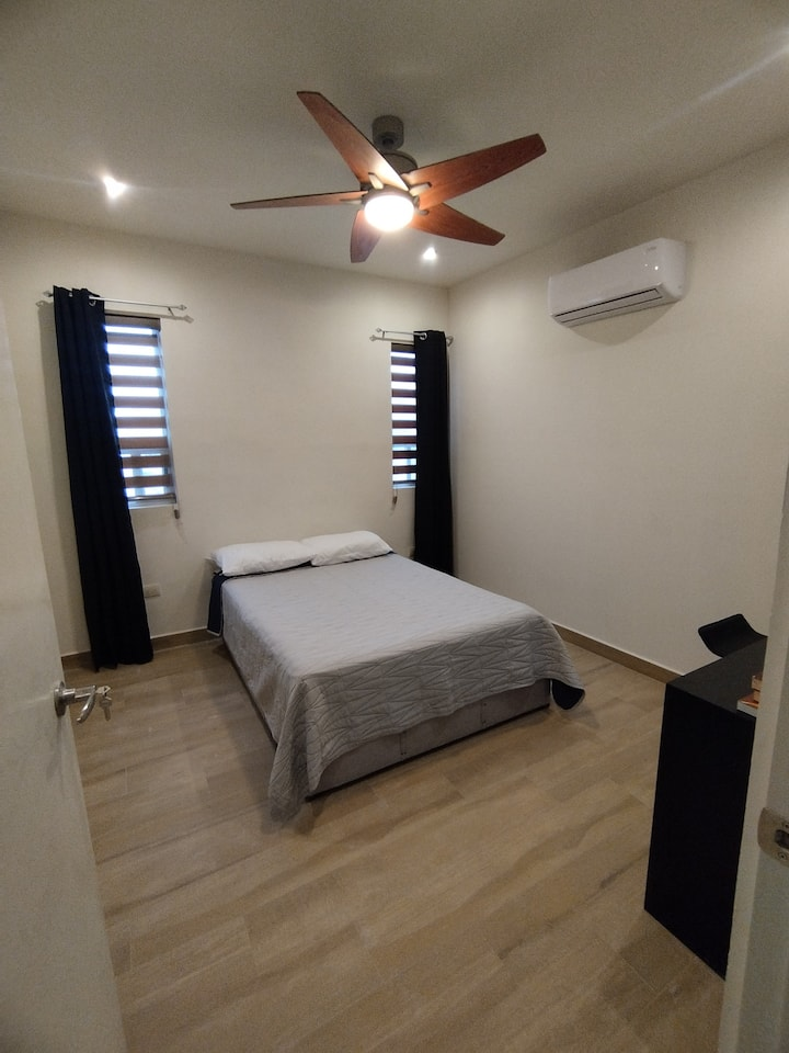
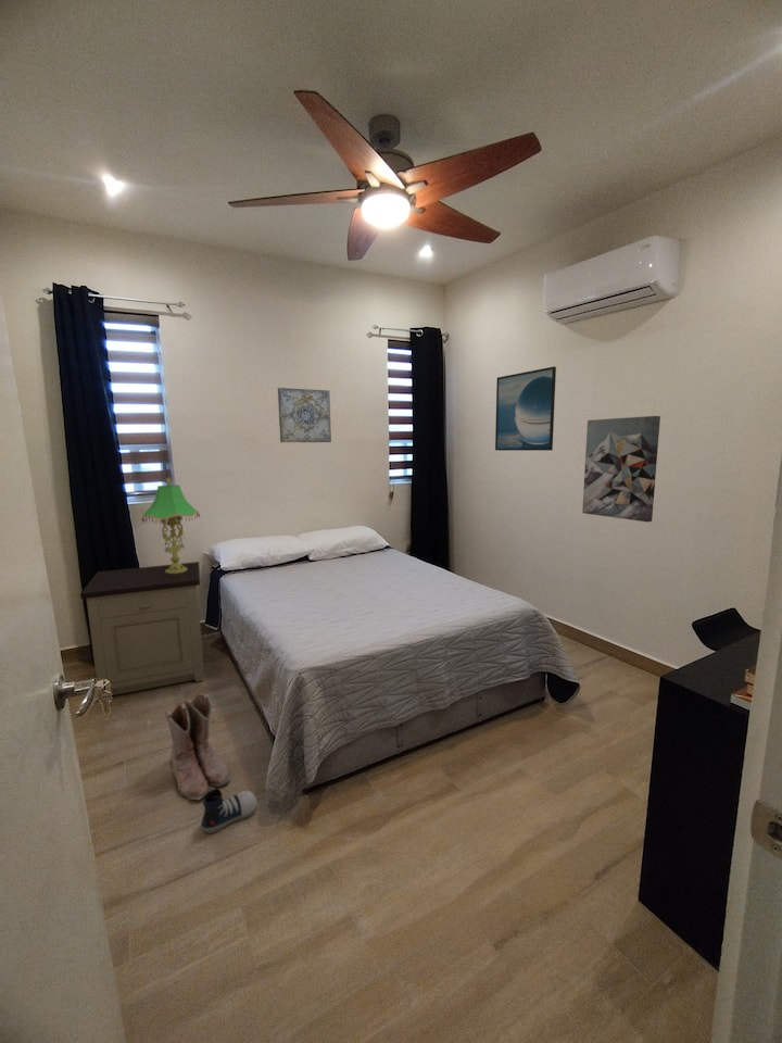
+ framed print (522, 412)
+ wall art (305, 415)
+ shoe (228, 801)
+ boots (197, 741)
+ table lamp (172, 525)
+ wall art (618, 468)
+ nightstand (151, 625)
